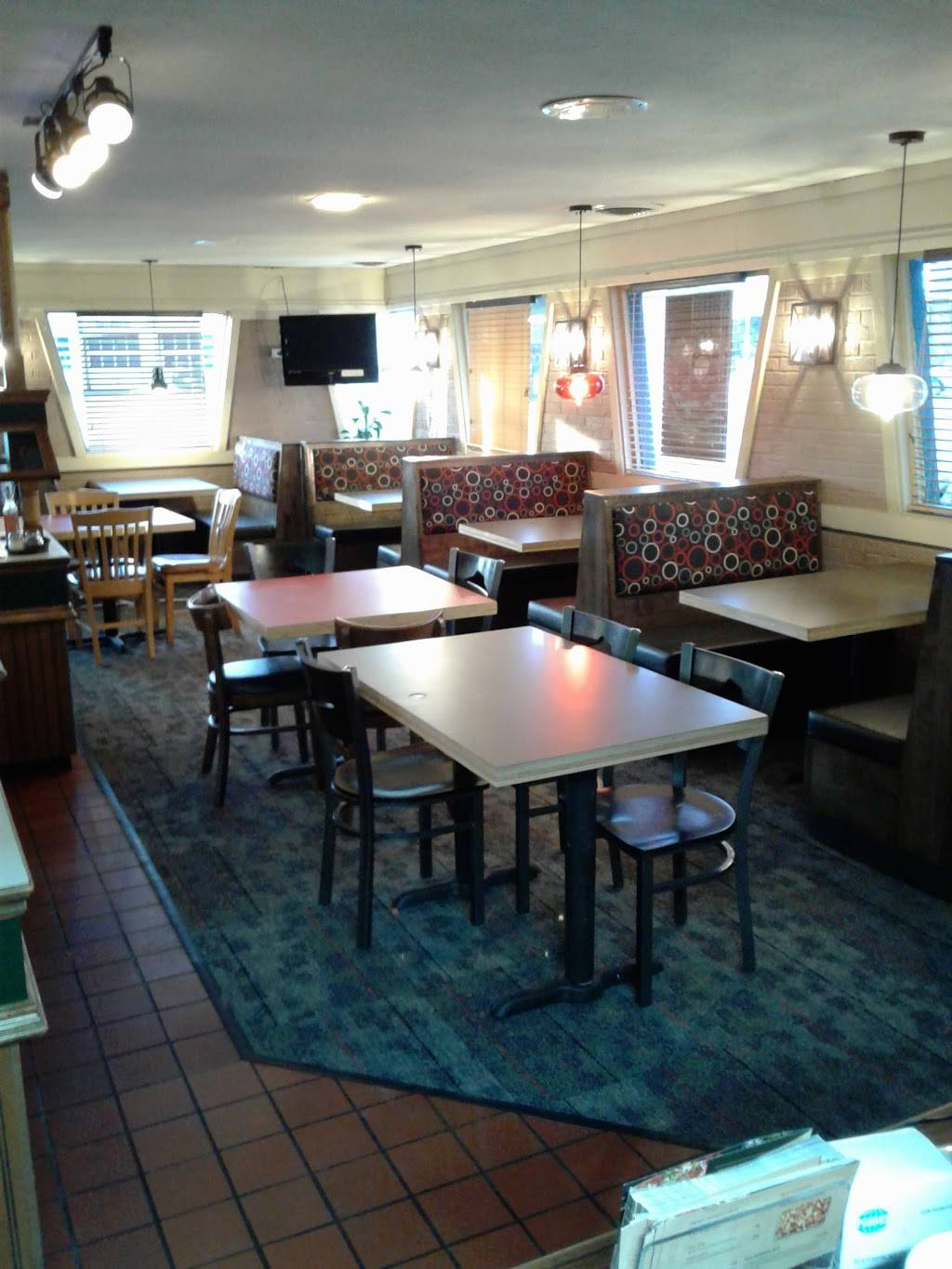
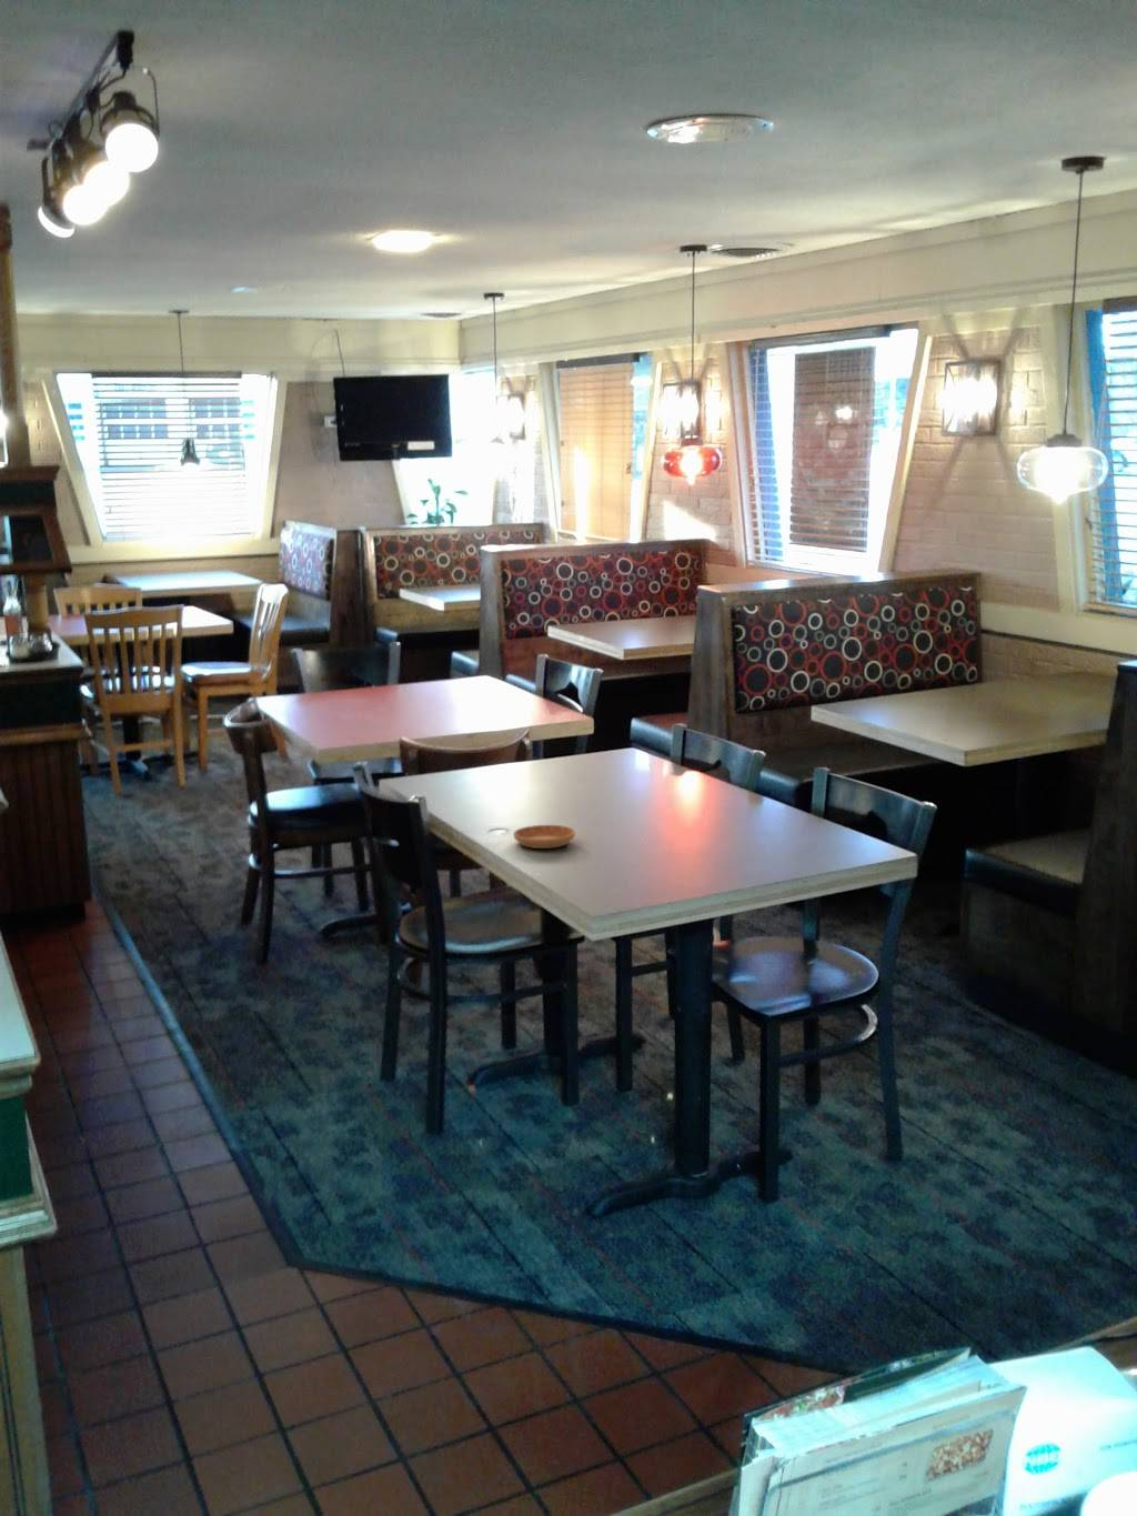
+ saucer (545, 836)
